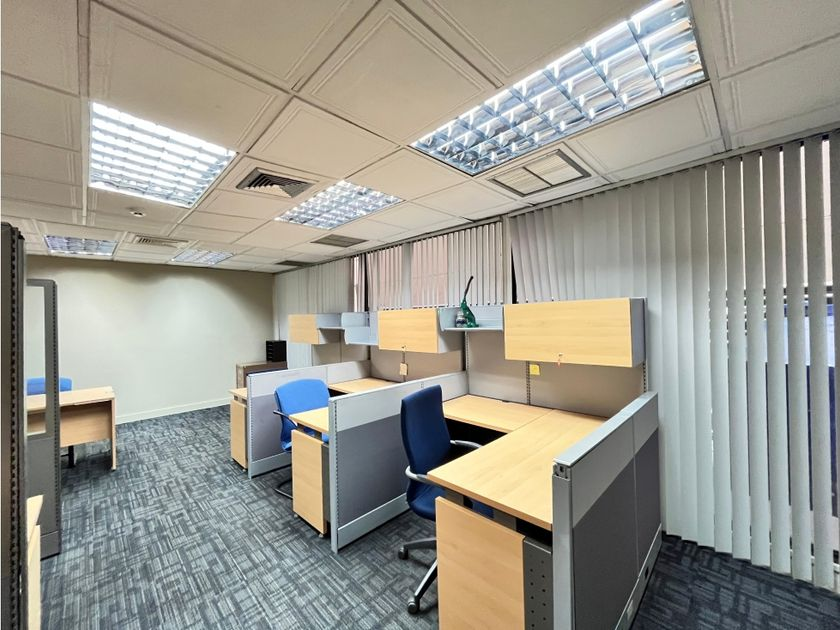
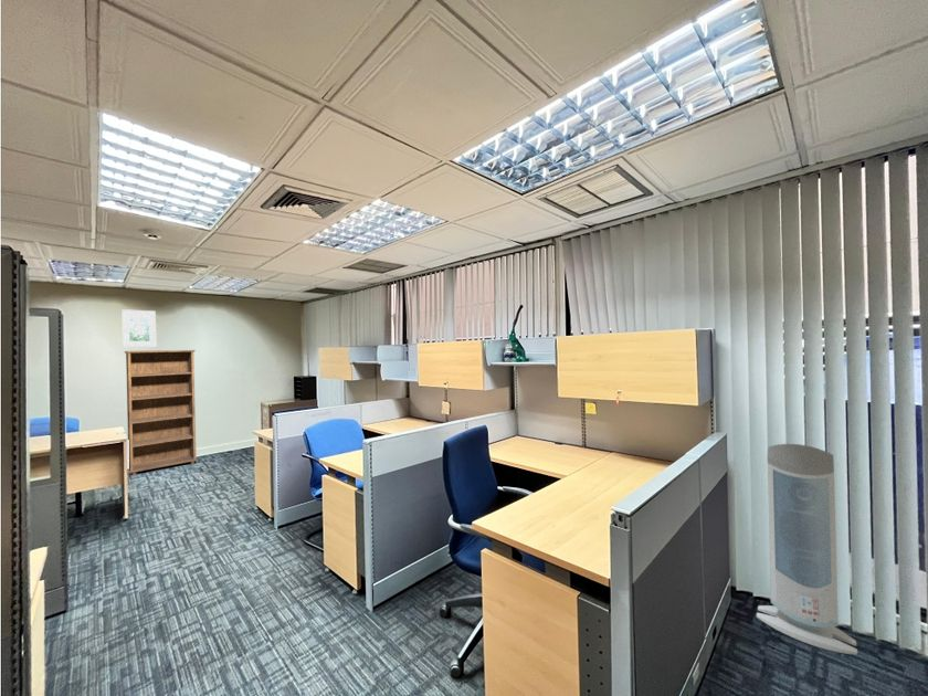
+ air purifier (801, 538)
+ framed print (139, 328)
+ bookcase (161, 408)
